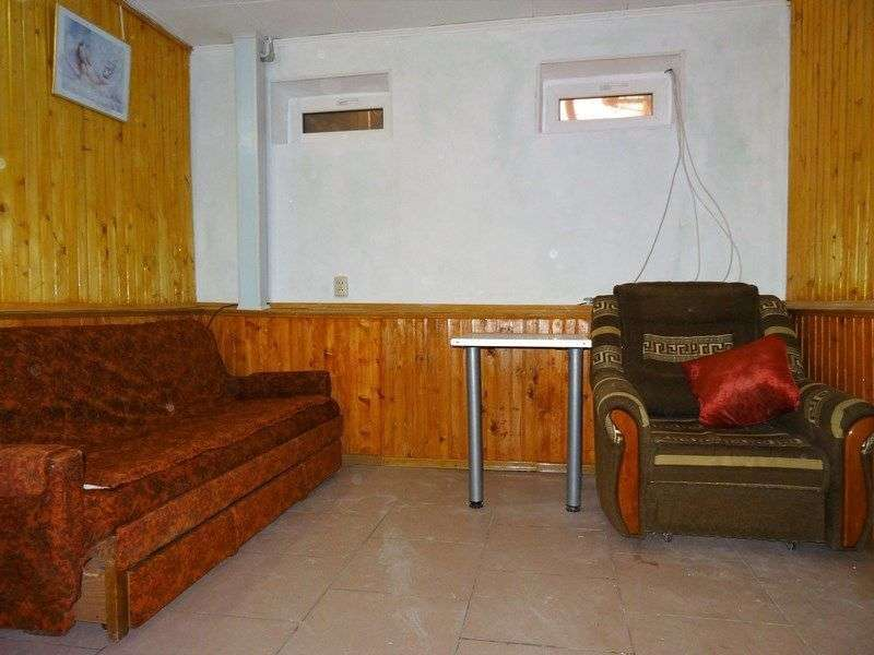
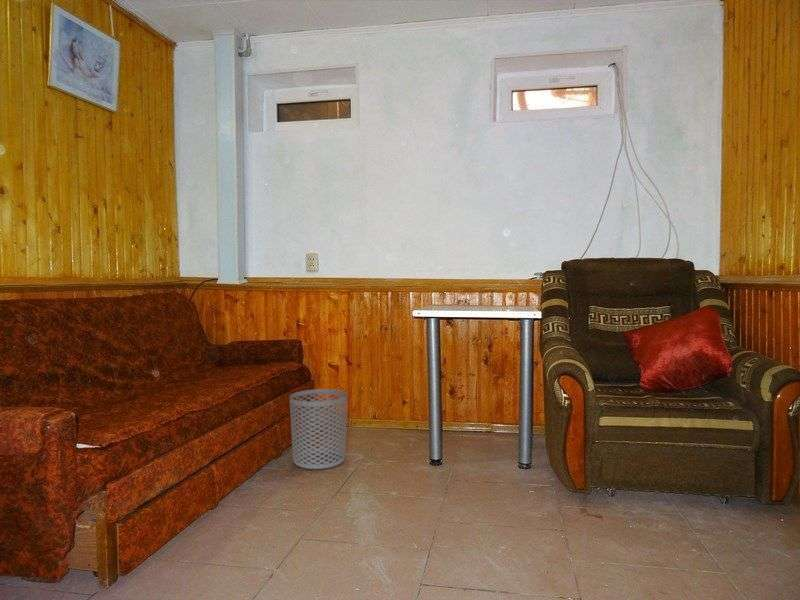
+ waste bin (319, 428)
